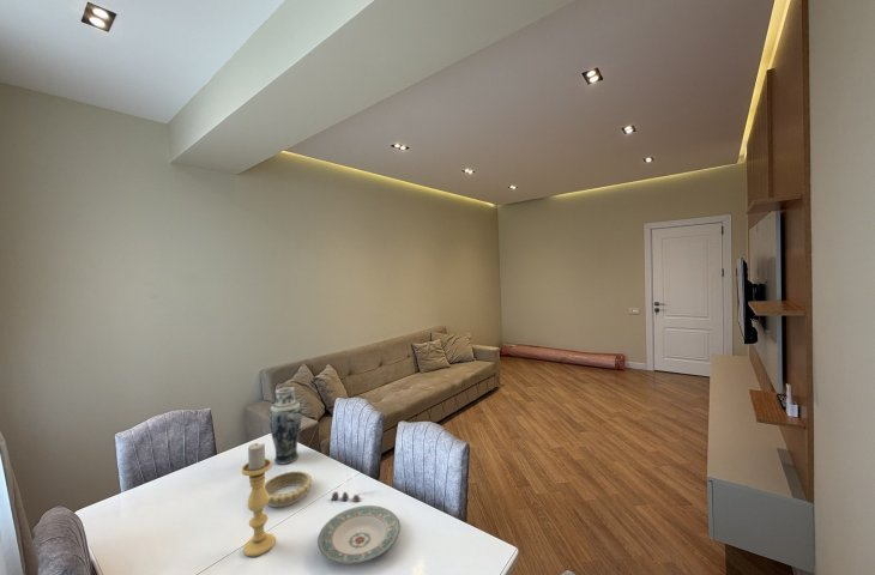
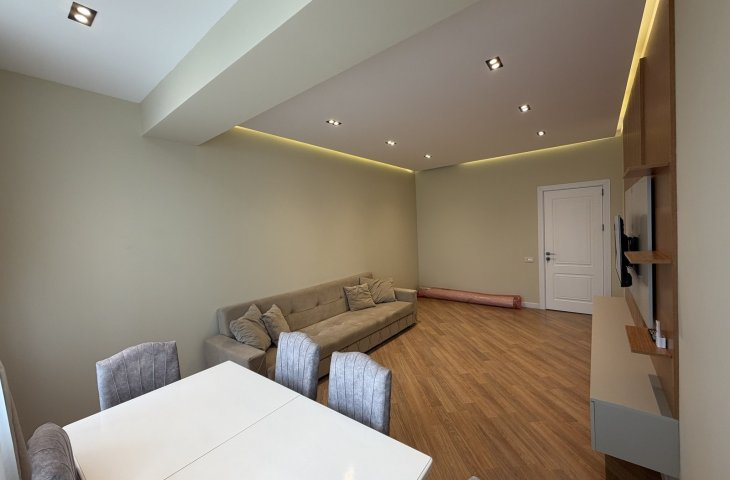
- candle holder (258, 494)
- decorative bowl (286, 485)
- salt and pepper shaker set (345, 486)
- plate (360, 535)
- vase (285, 424)
